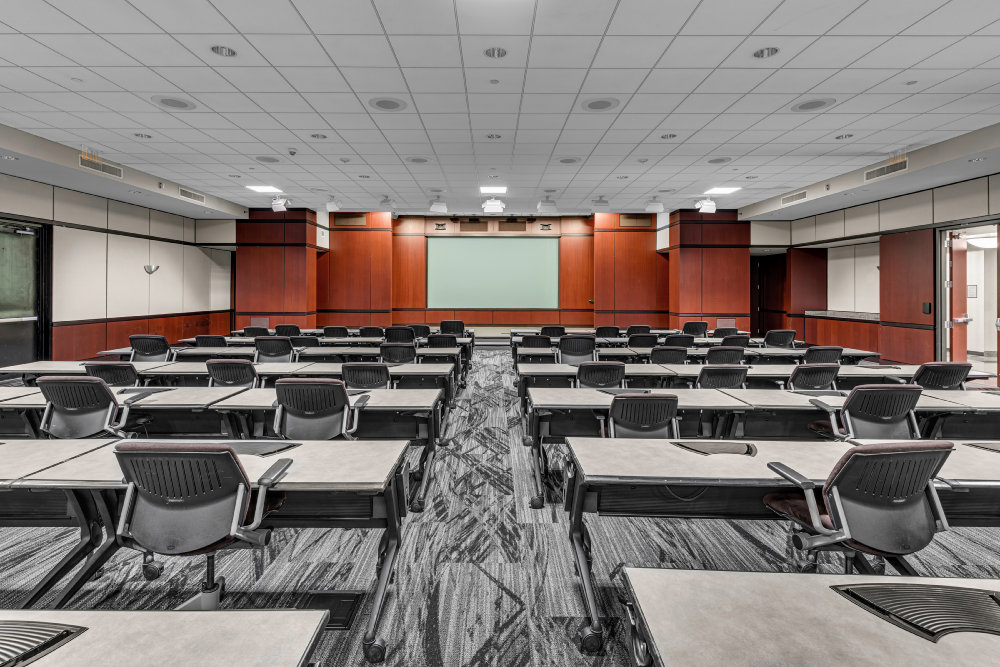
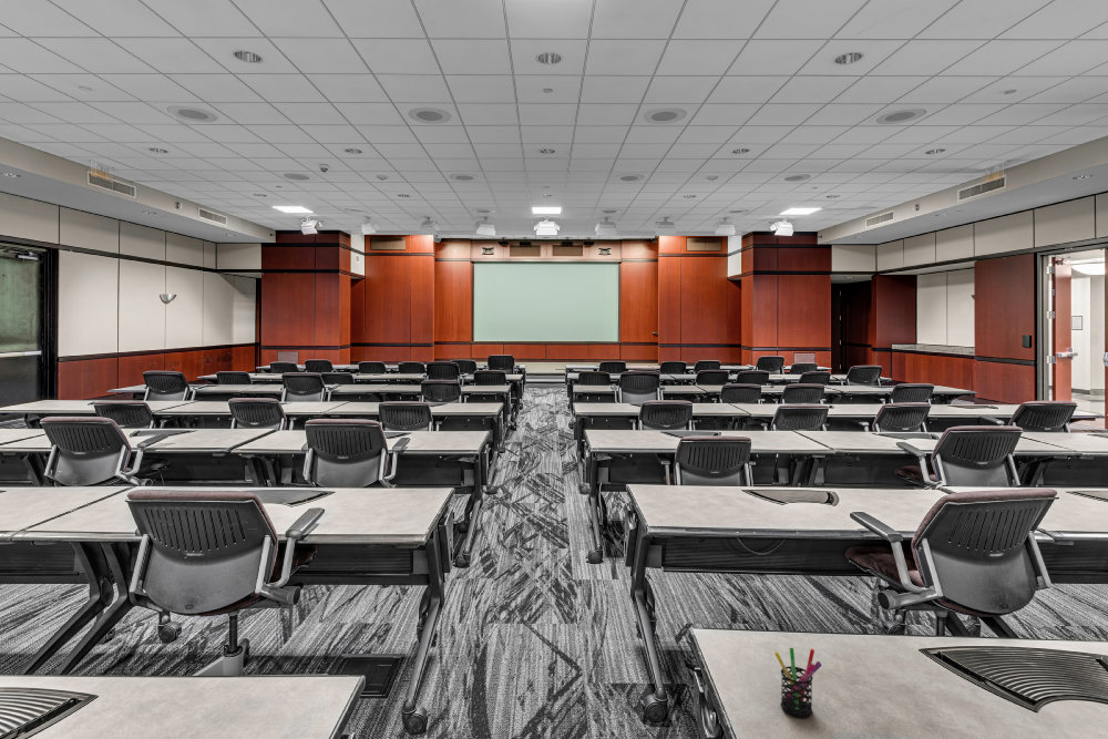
+ pen holder (797, 676)
